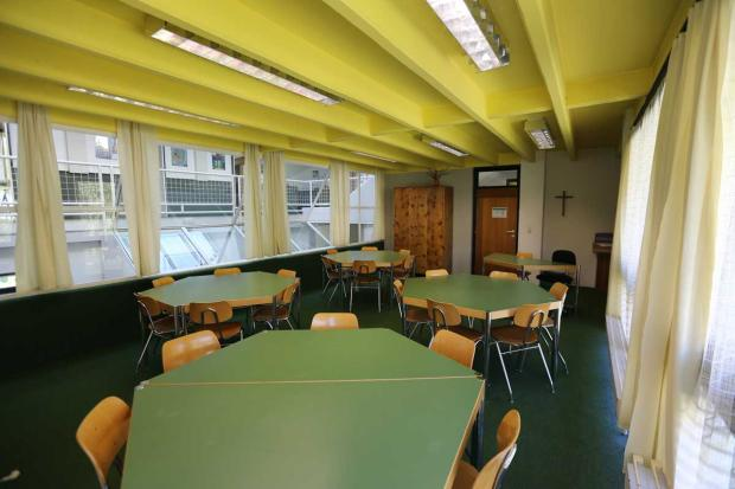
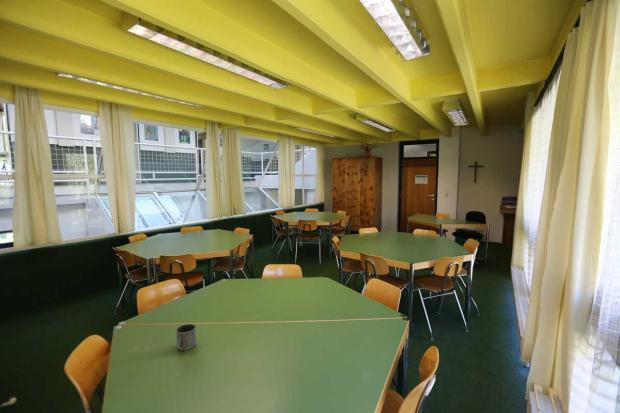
+ mug (185, 338)
